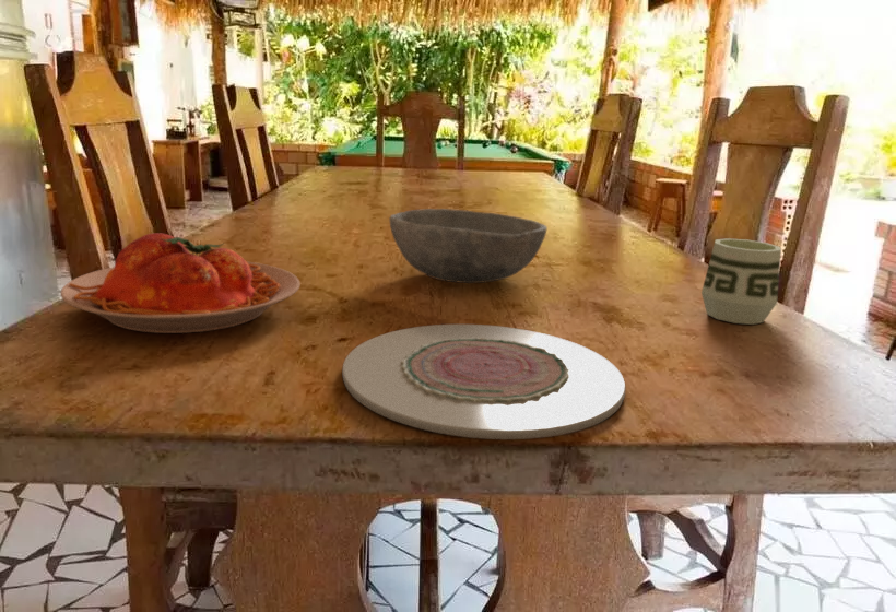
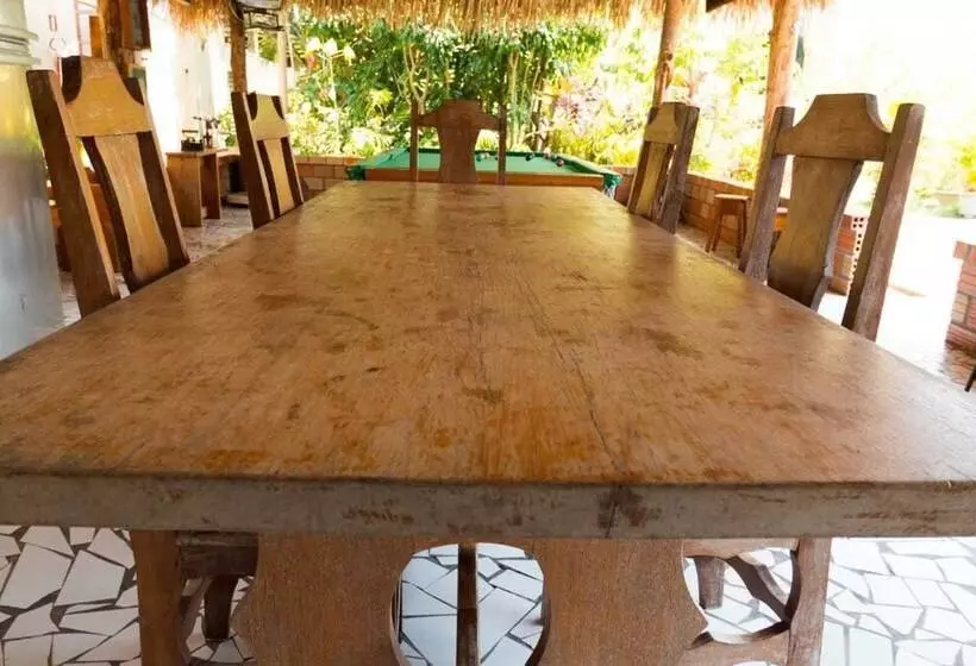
- plate (186, 271)
- bowl (465, 247)
- cup (741, 281)
- plate (483, 368)
